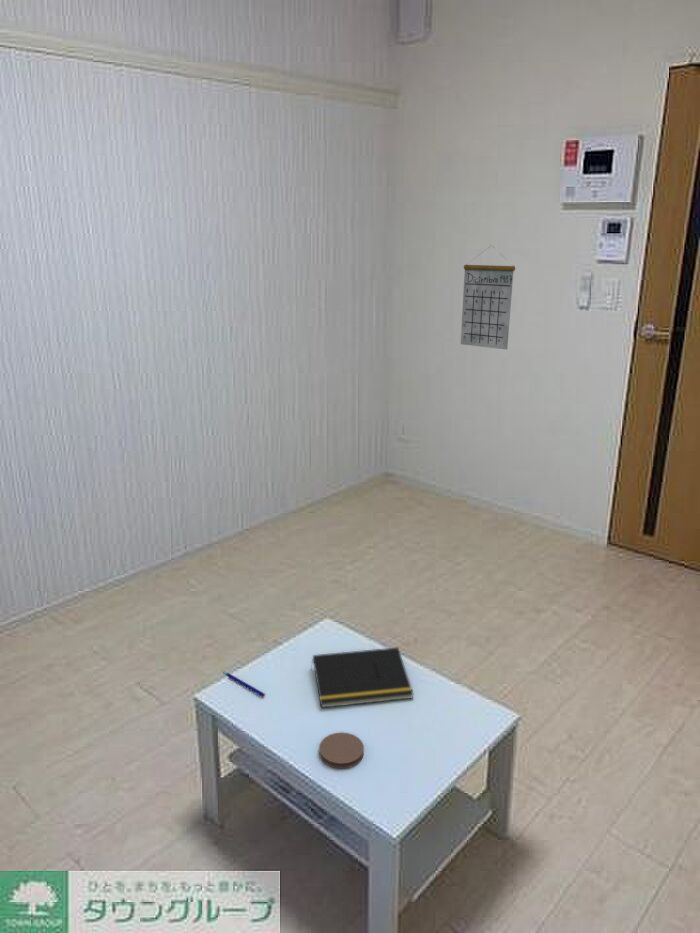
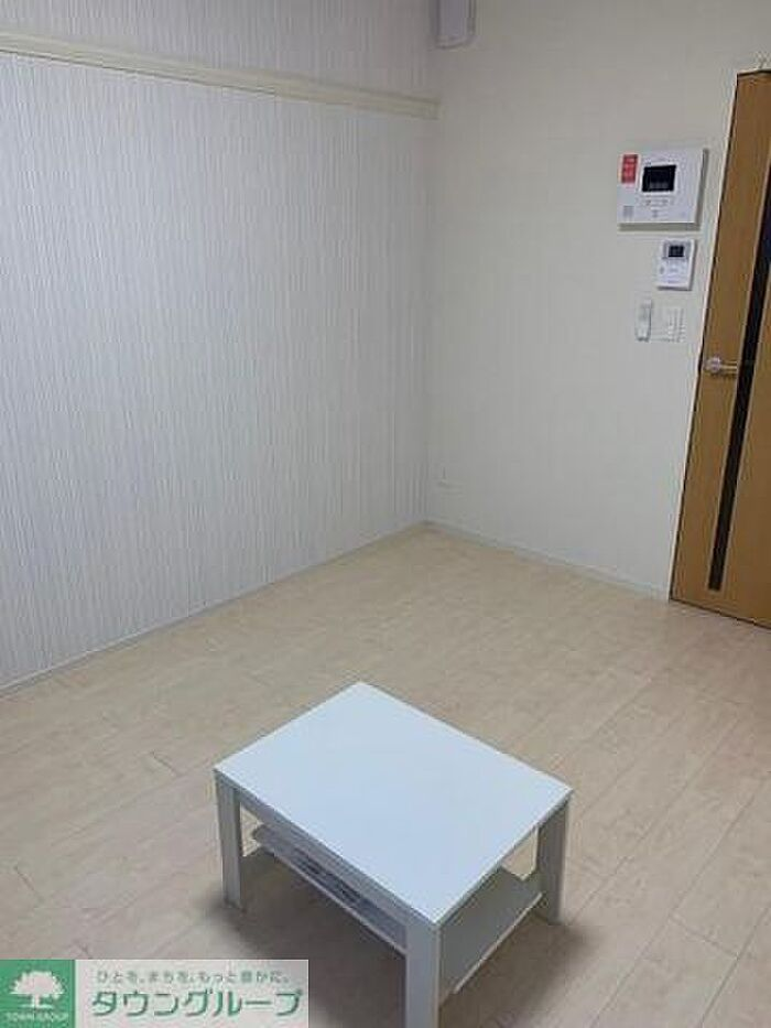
- pen (243, 683)
- calendar (486, 297)
- notepad (361, 676)
- coaster (341, 750)
